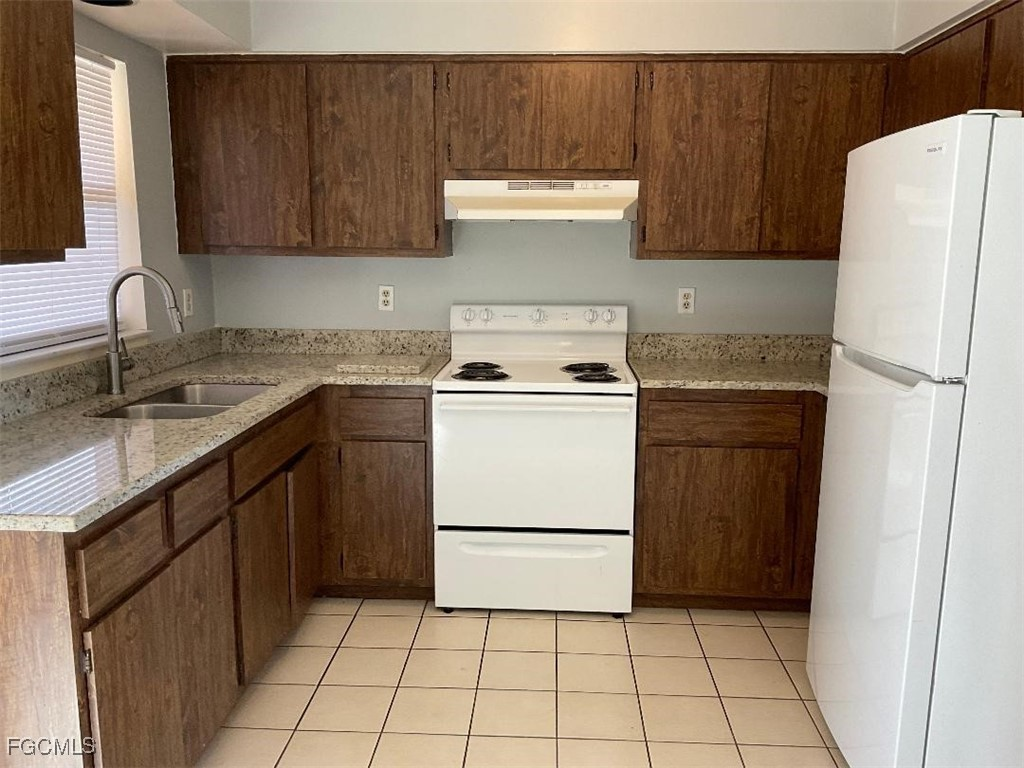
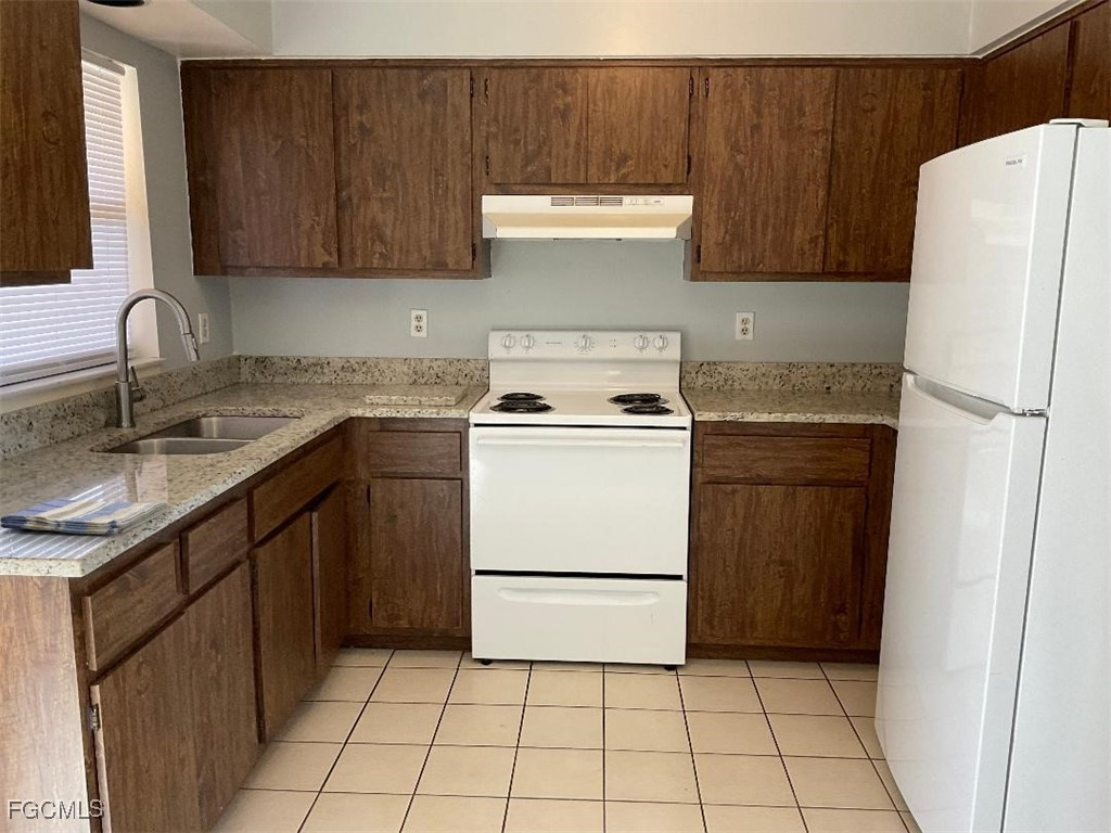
+ dish towel (87, 513)
